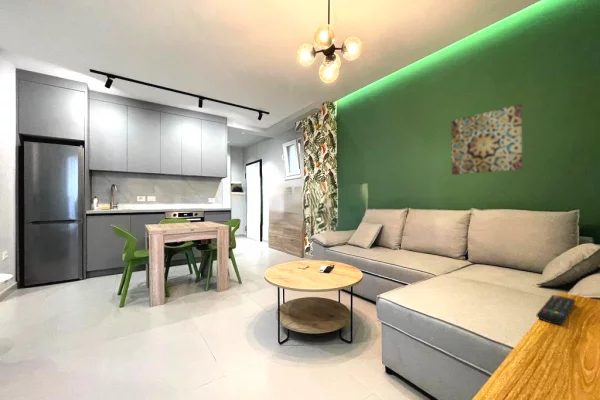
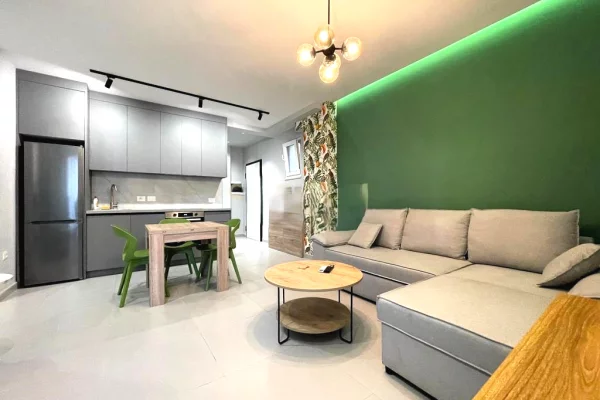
- wall art (483, 143)
- remote control (557, 308)
